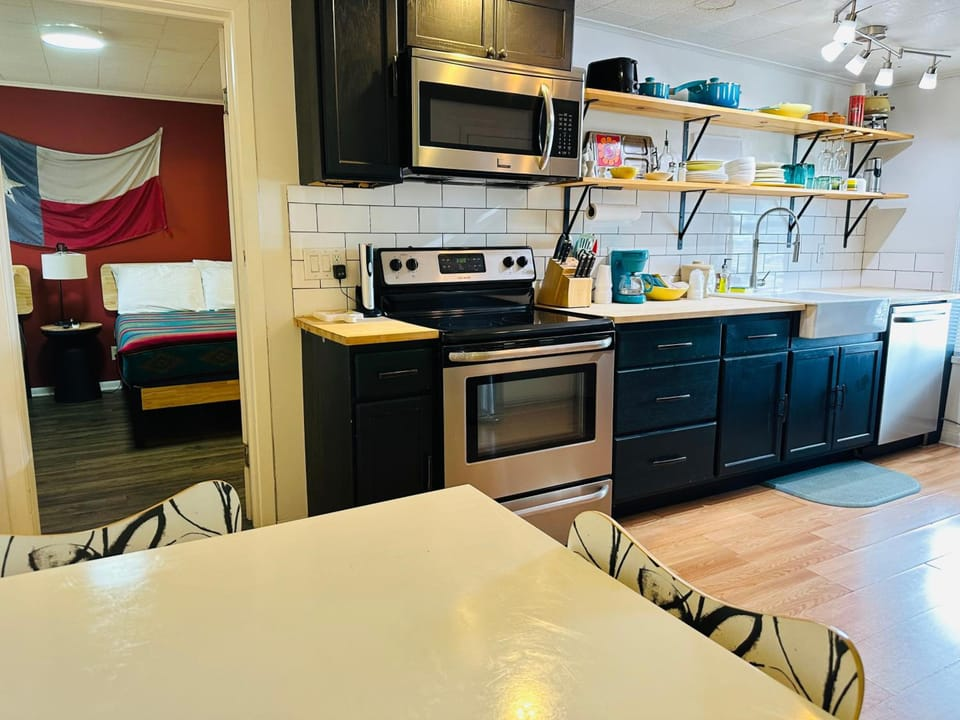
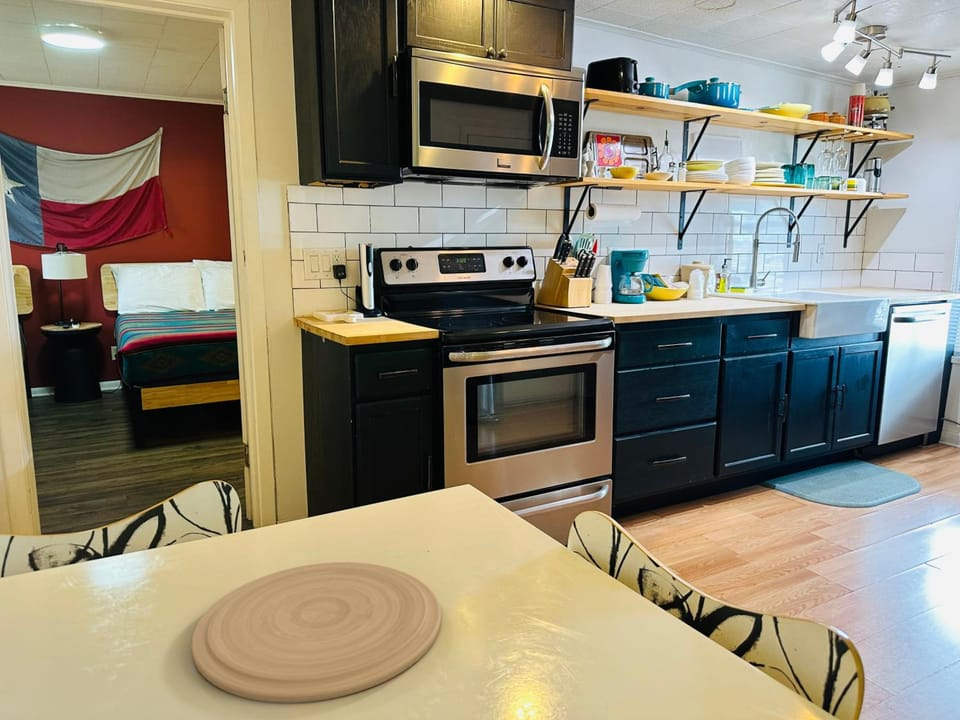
+ plate (321, 618)
